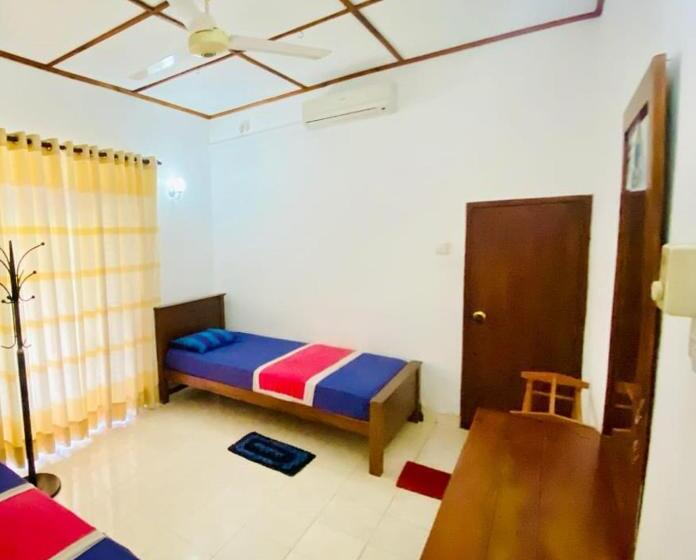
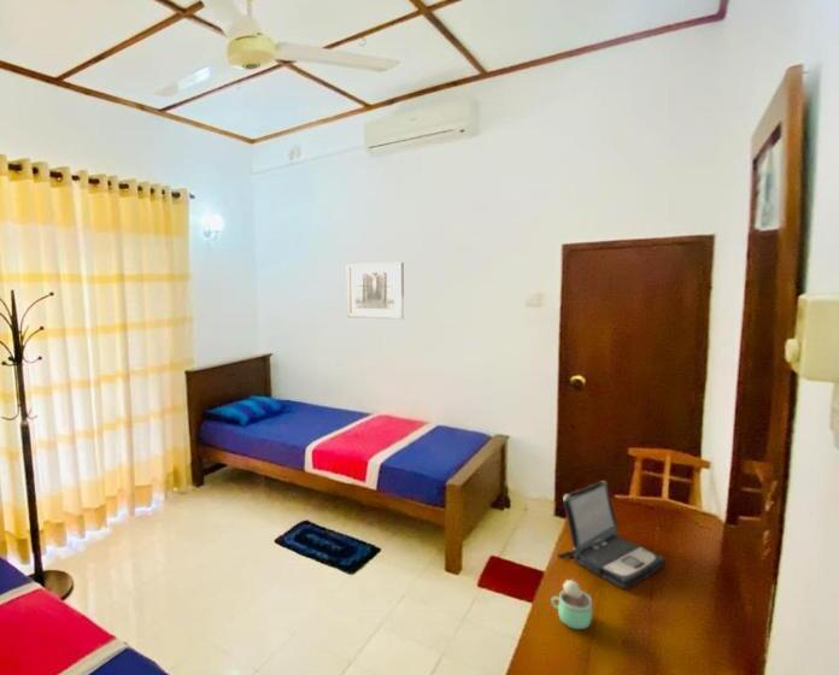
+ wall art (374, 290)
+ chocolate milk (571, 599)
+ laptop (610, 529)
